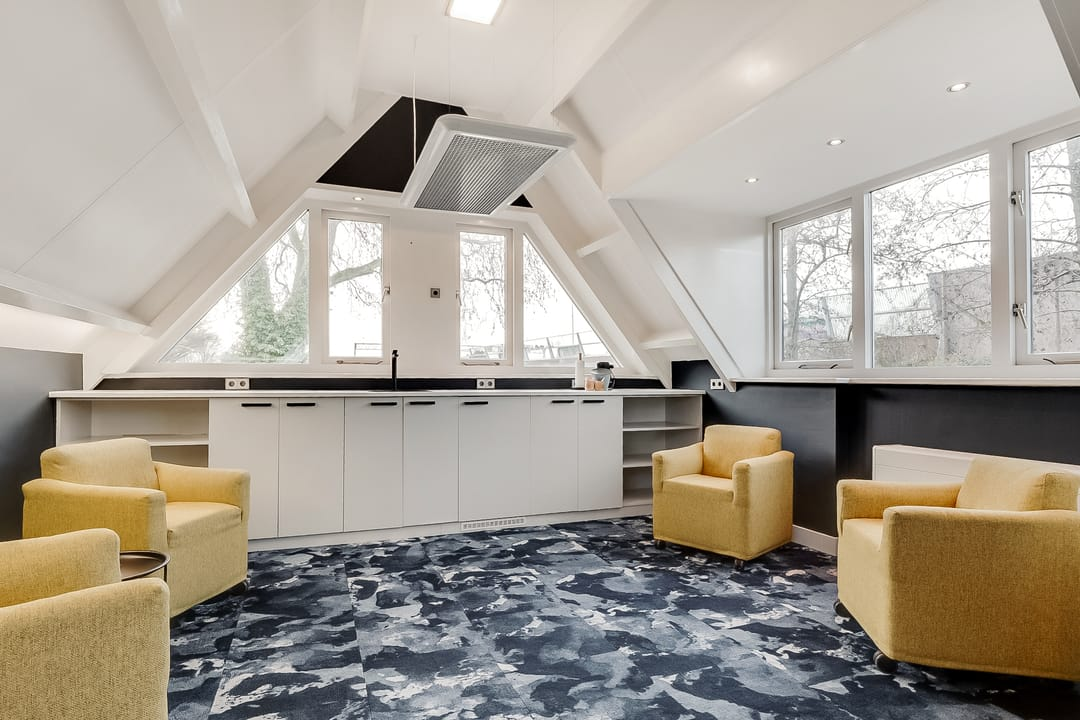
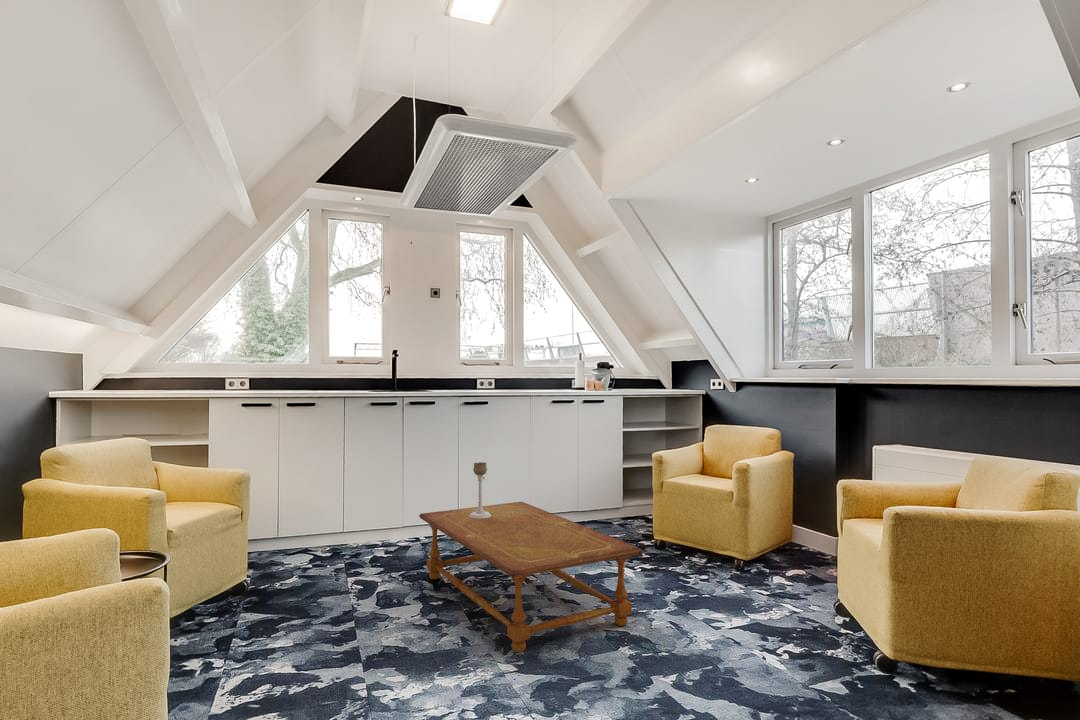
+ coffee table (518, 564)
+ candle holder (480, 489)
